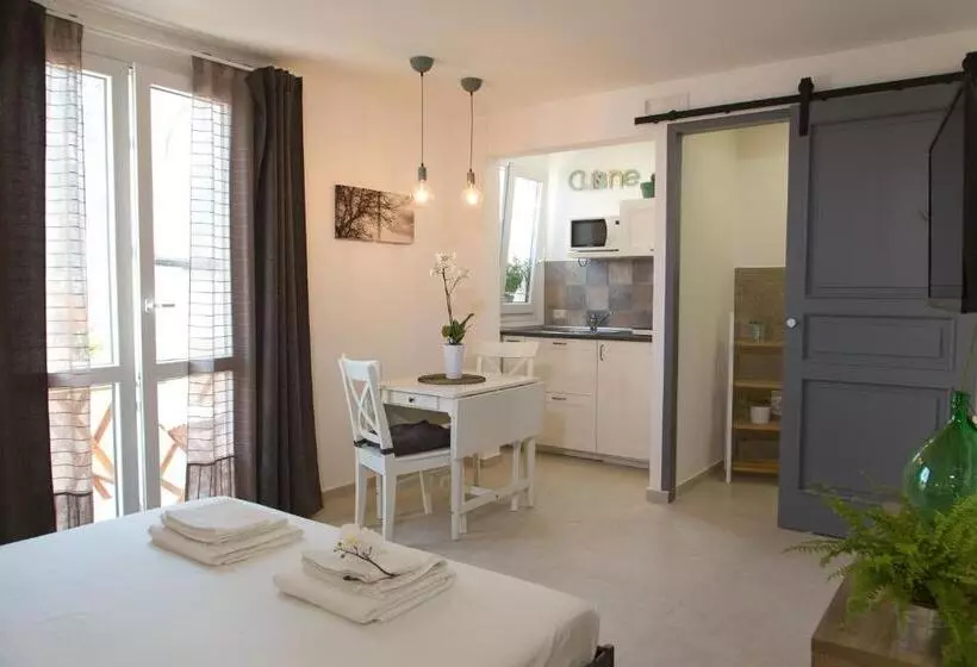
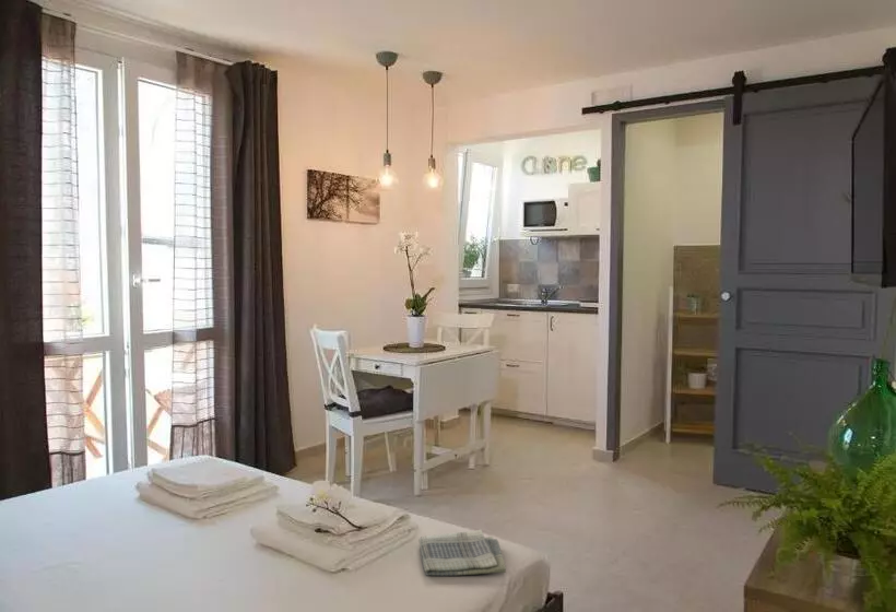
+ dish towel (461, 551)
